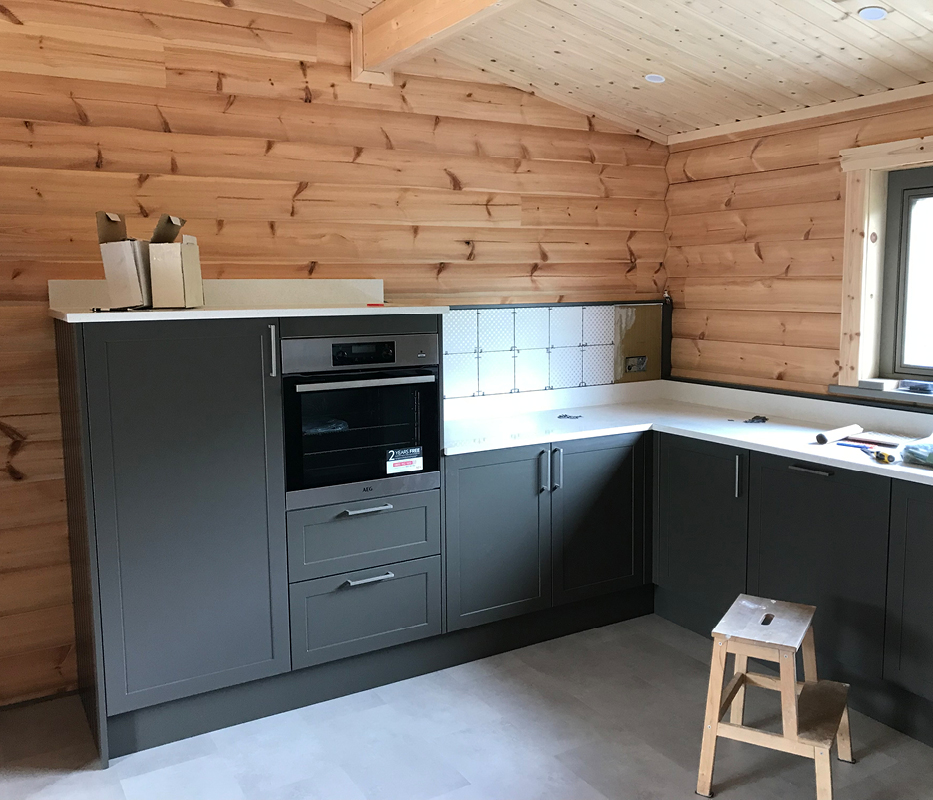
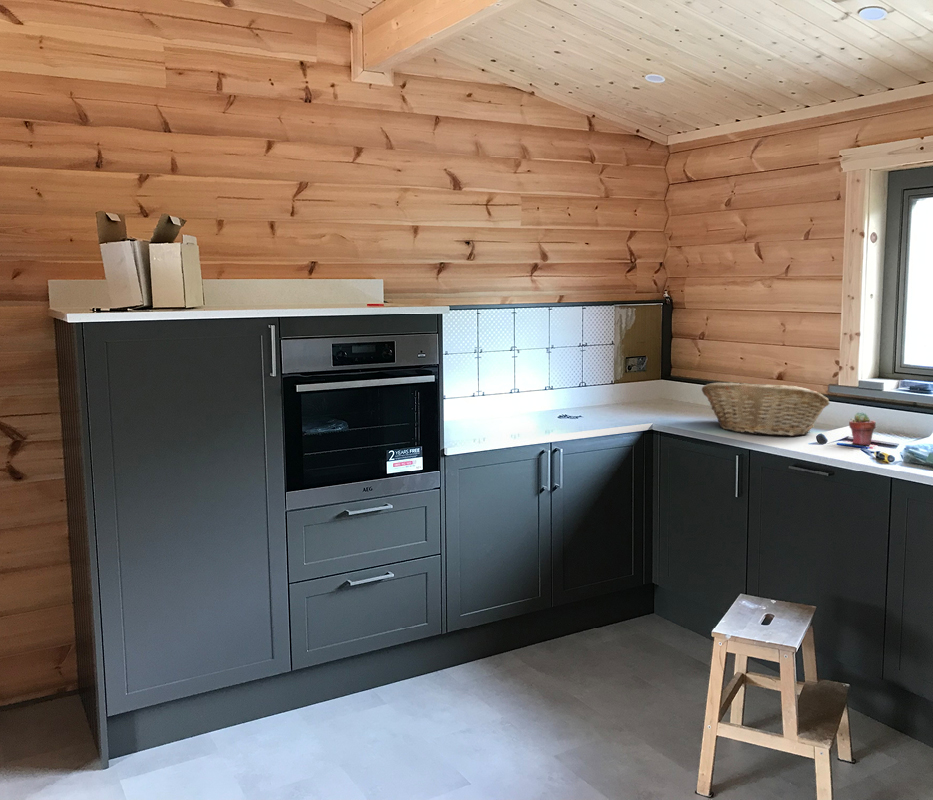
+ potted succulent (862, 427)
+ fruit basket (763, 405)
